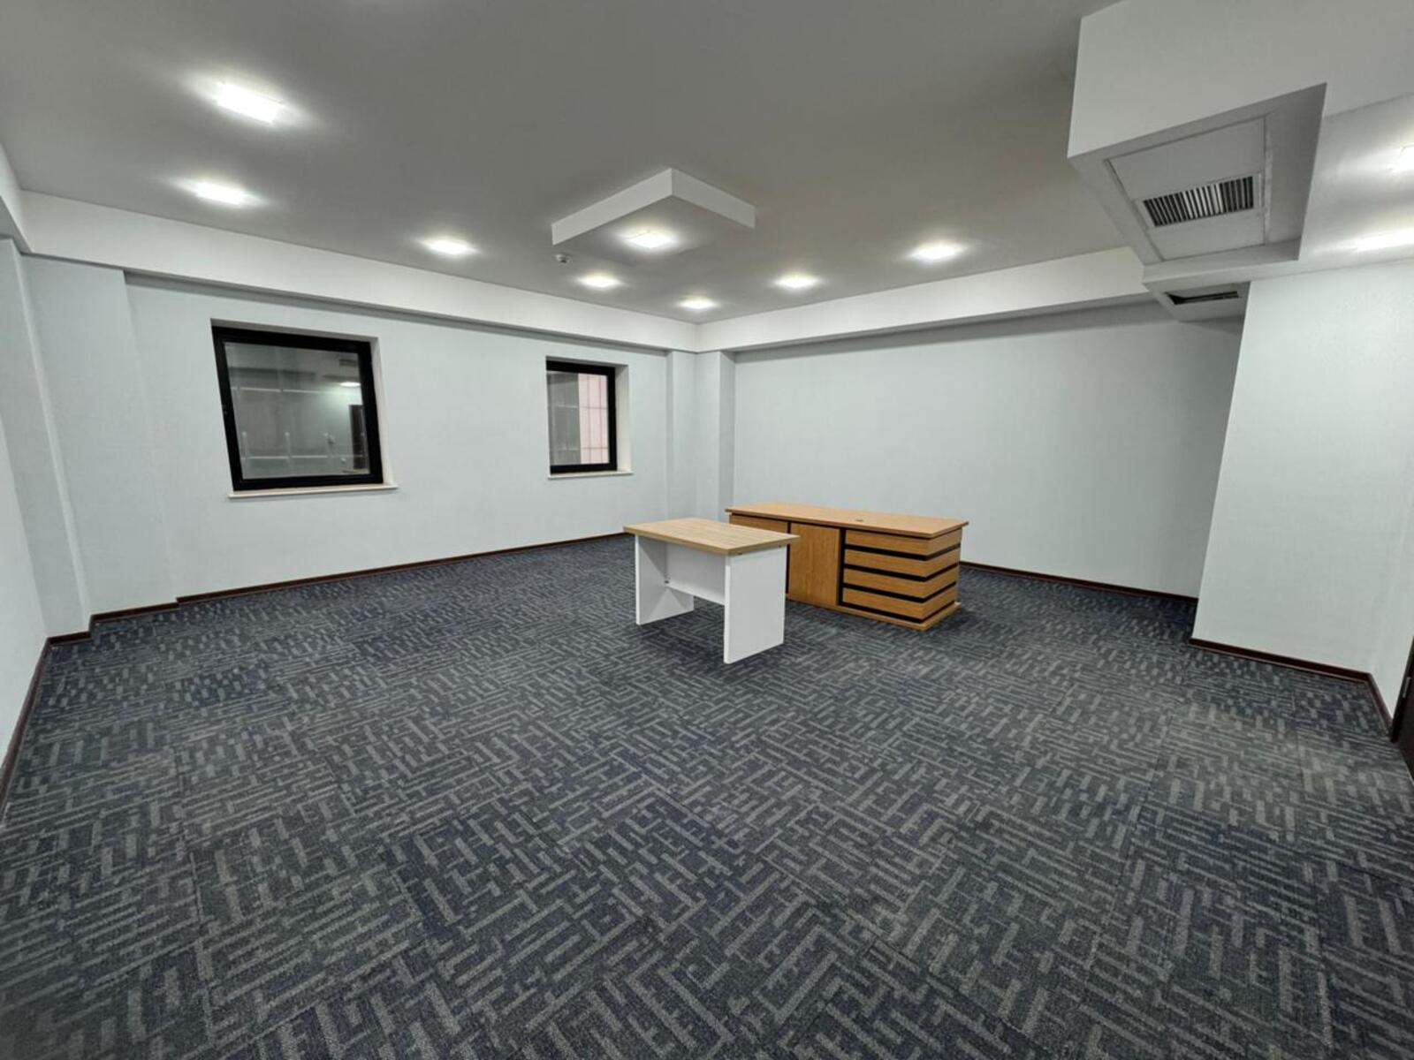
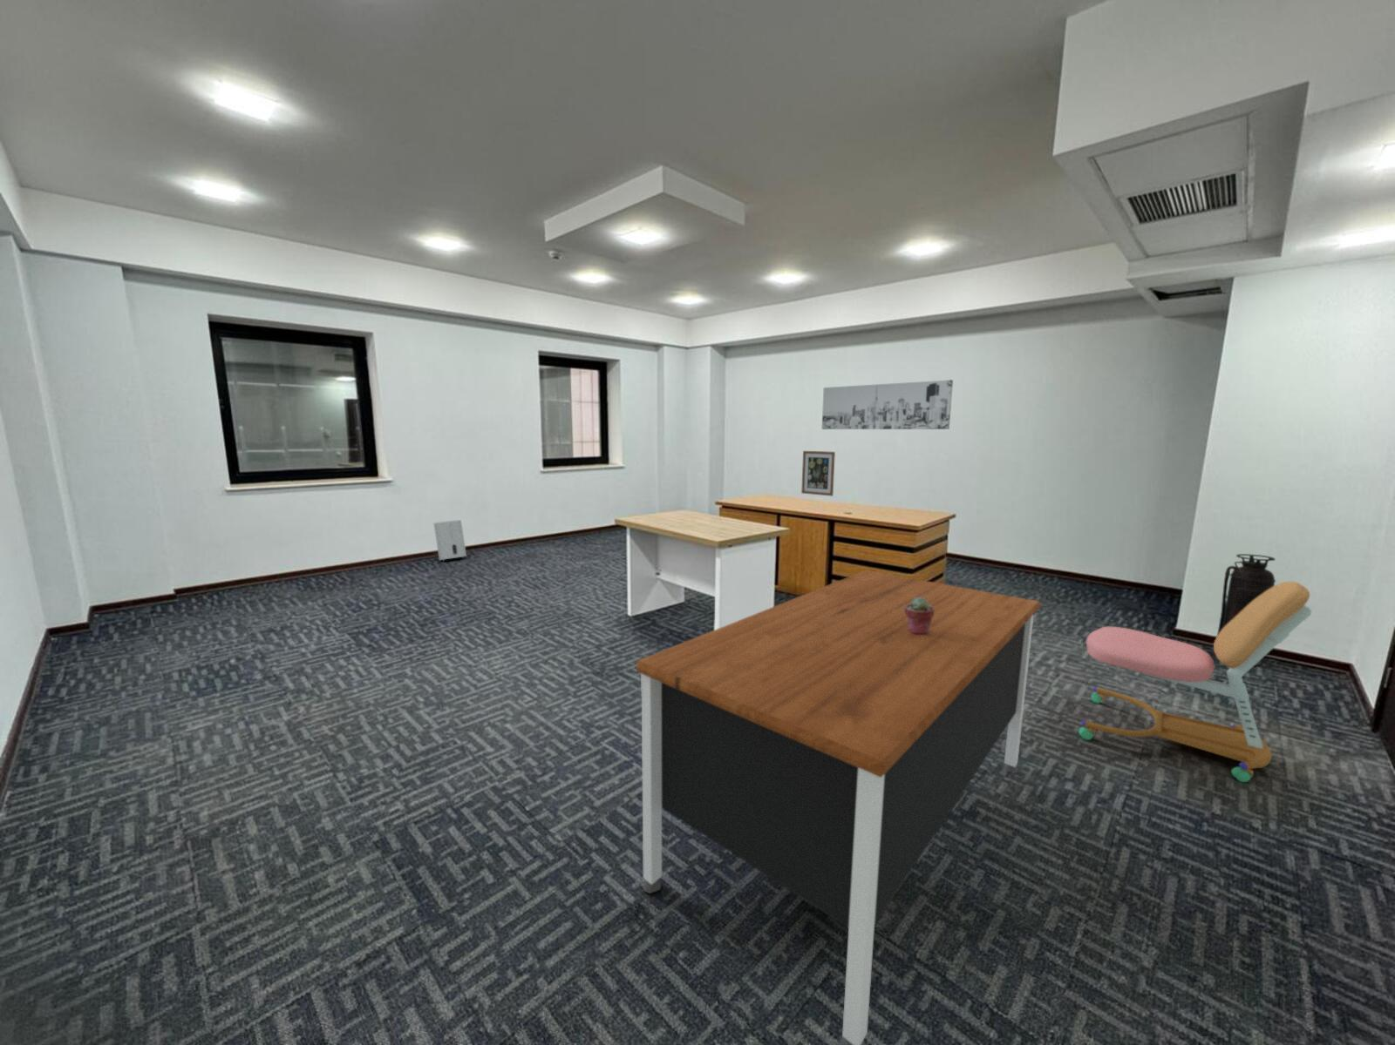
+ office chair (1182, 658)
+ potted succulent (919, 614)
+ fire extinguisher (1245, 607)
+ air purifier (450, 540)
+ wall art (881, 406)
+ desk (864, 724)
+ wall art (818, 473)
